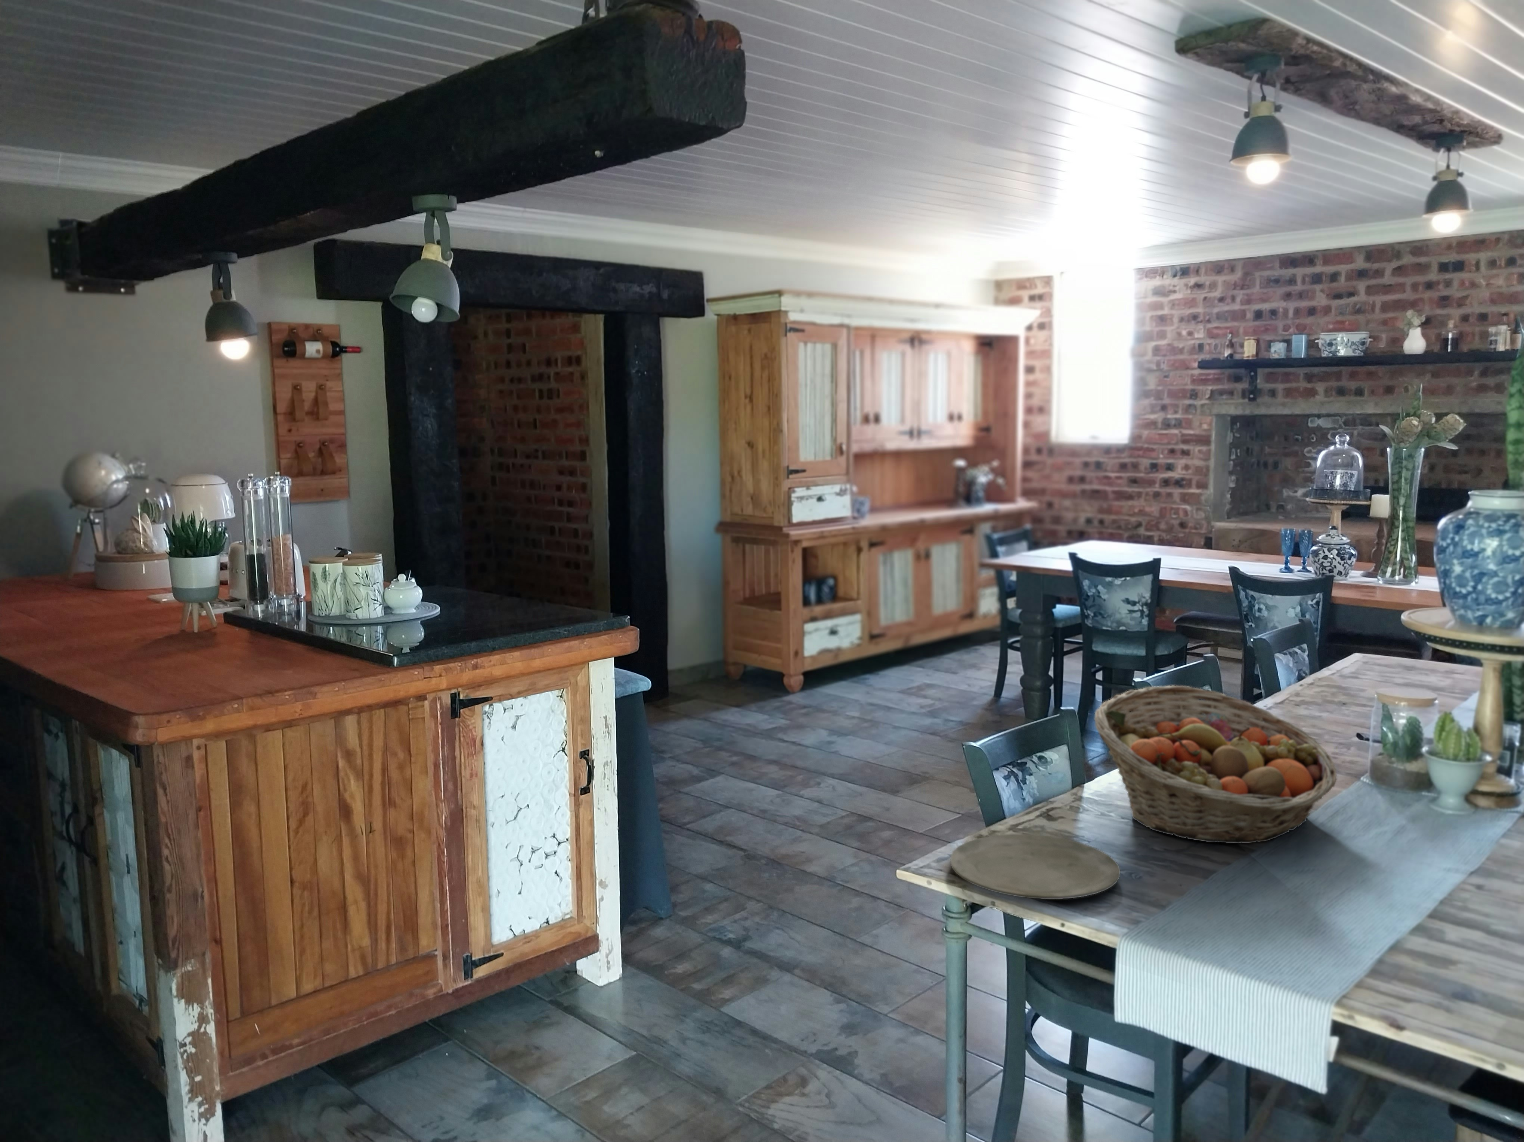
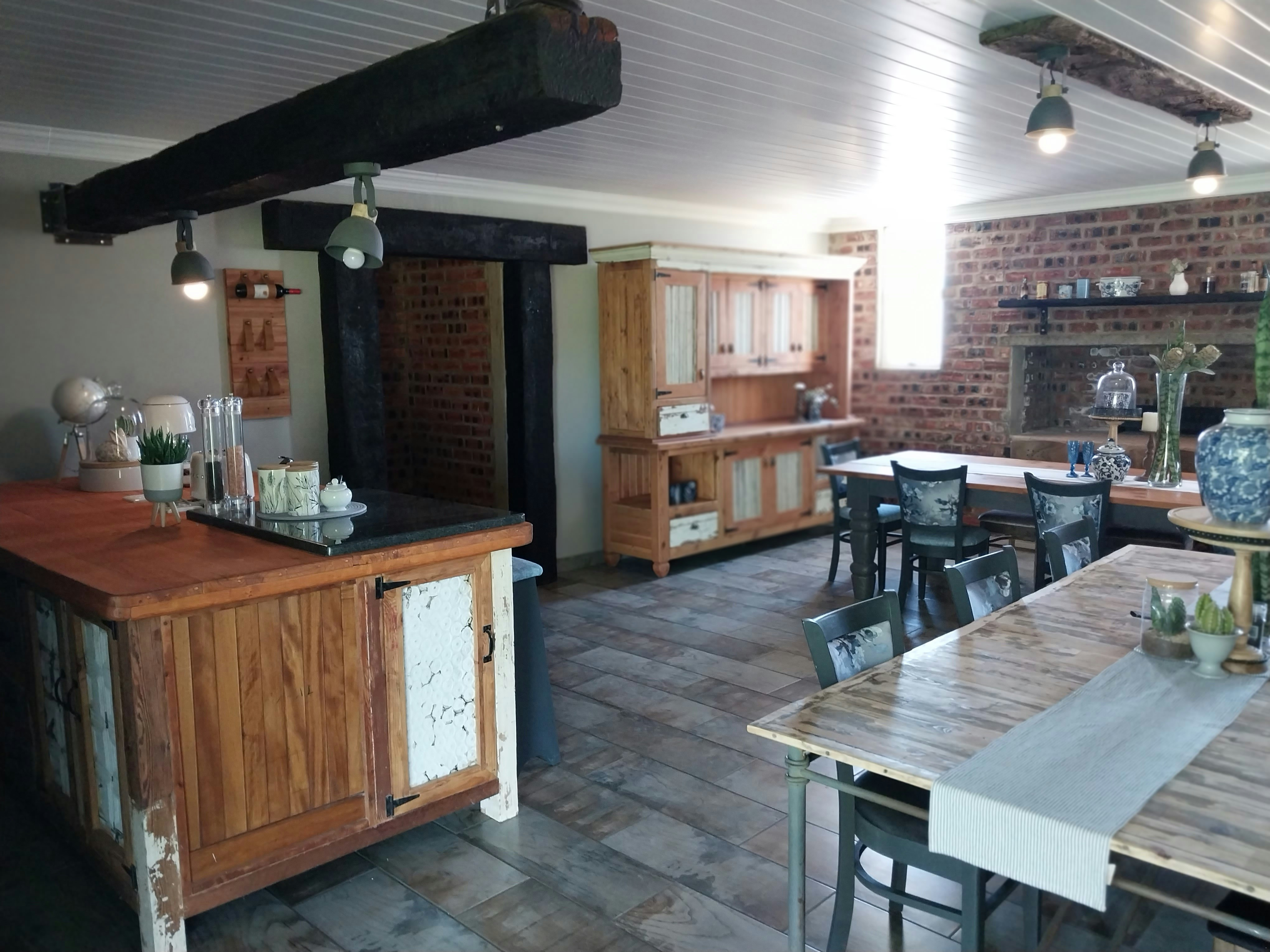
- plate (1033, 867)
- fruit basket (1212, 761)
